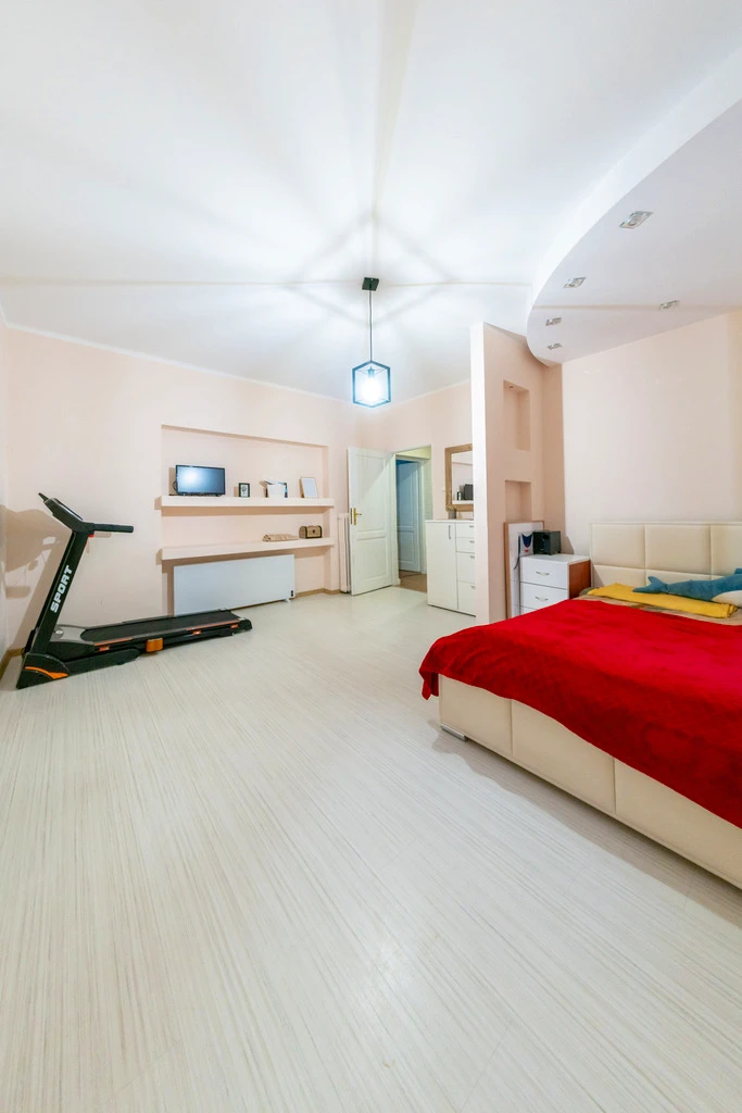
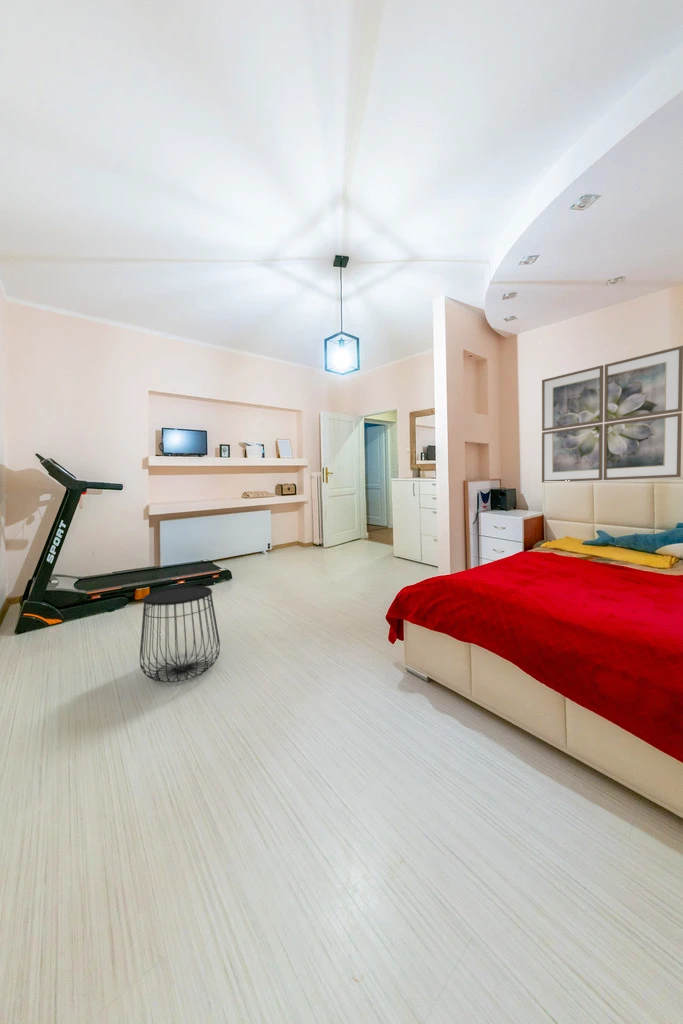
+ wall art (602, 422)
+ side table (184, 631)
